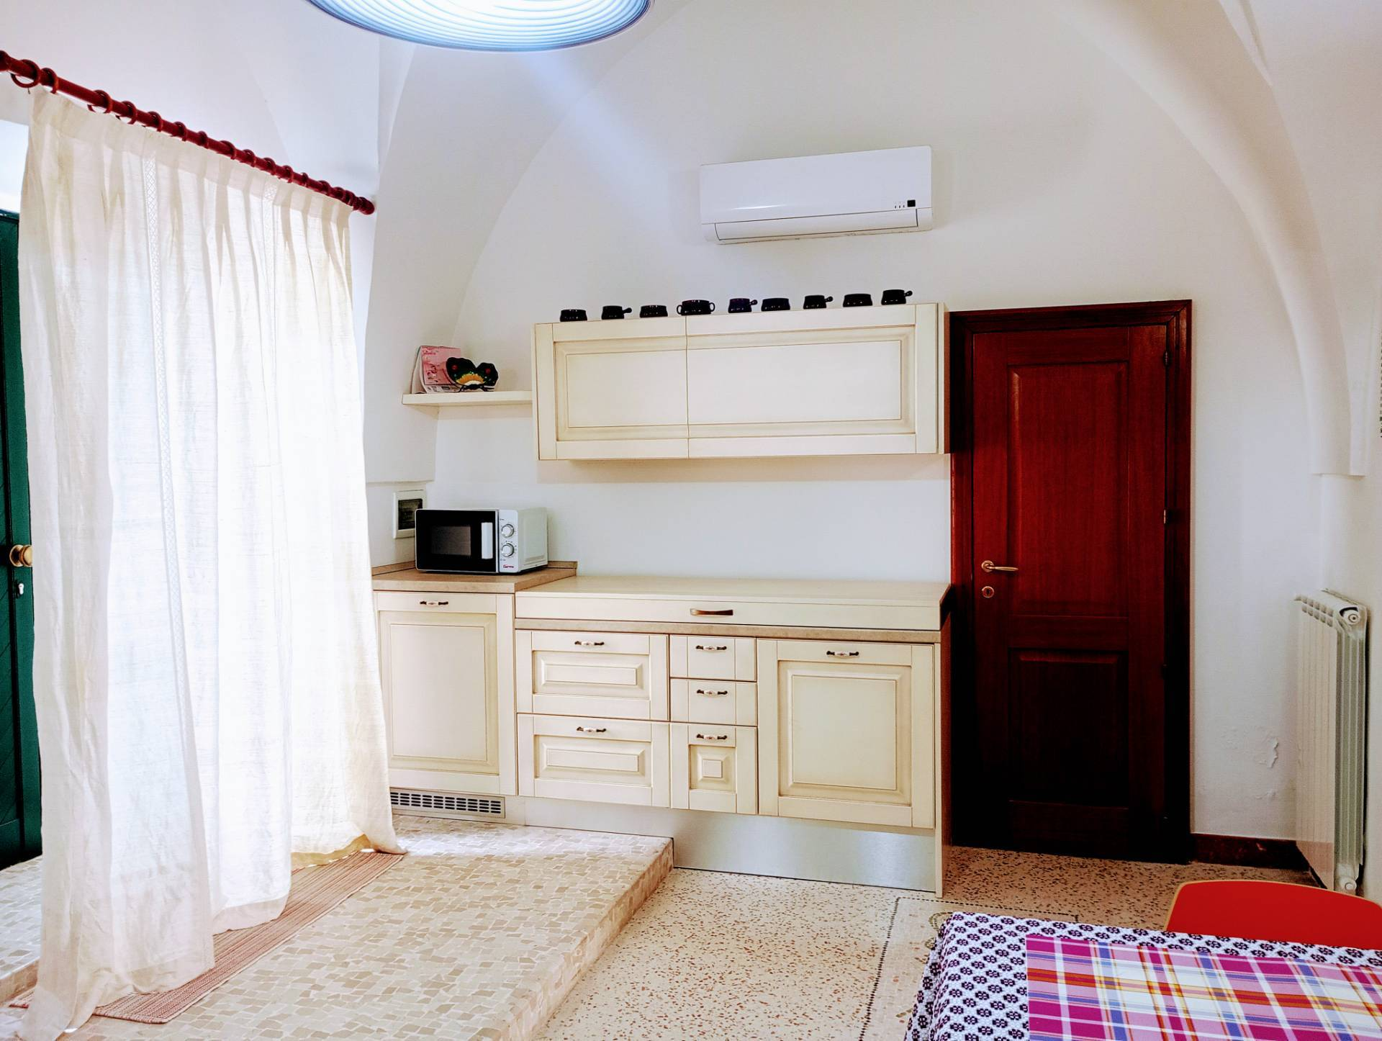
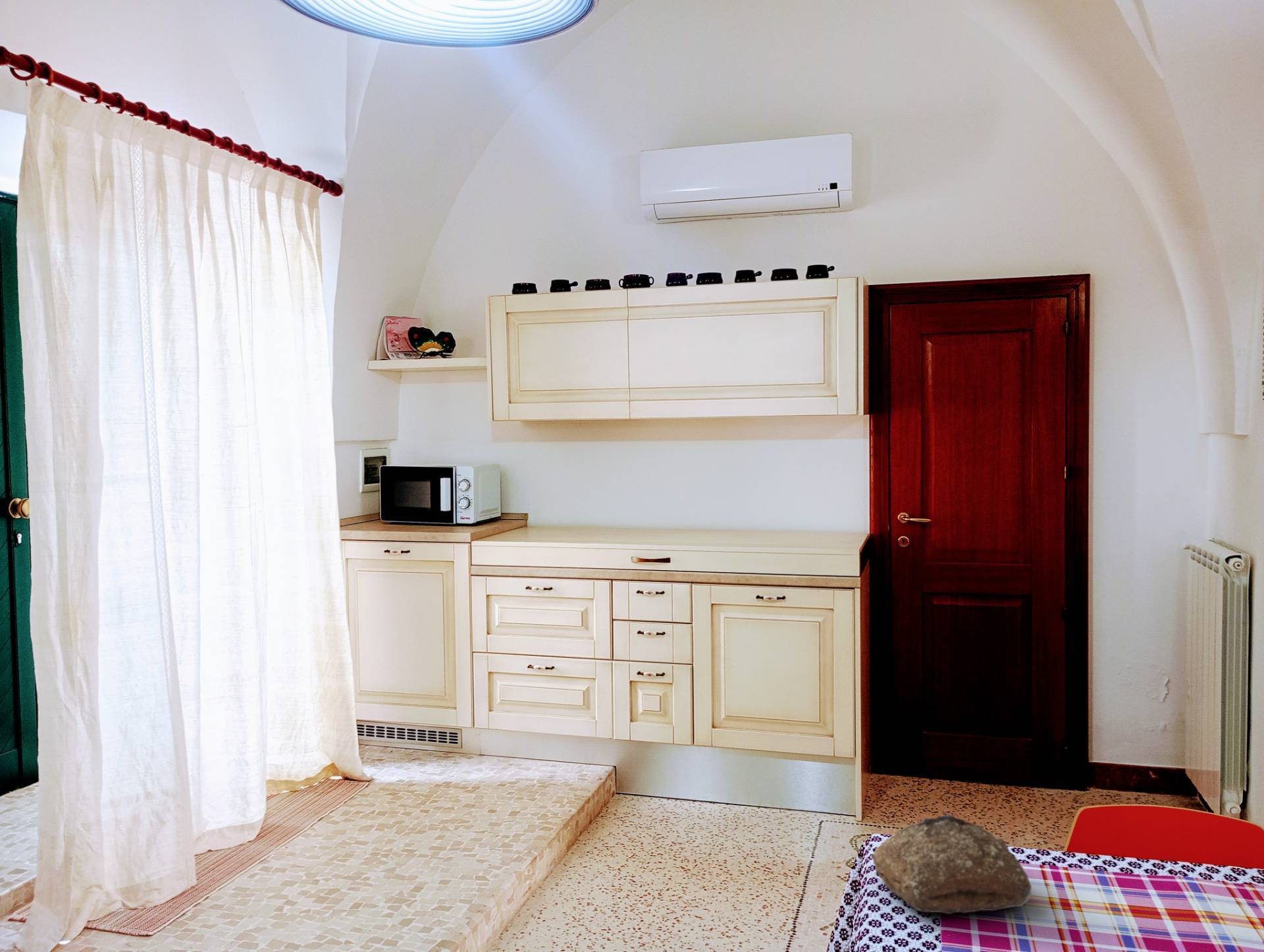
+ rock (948, 856)
